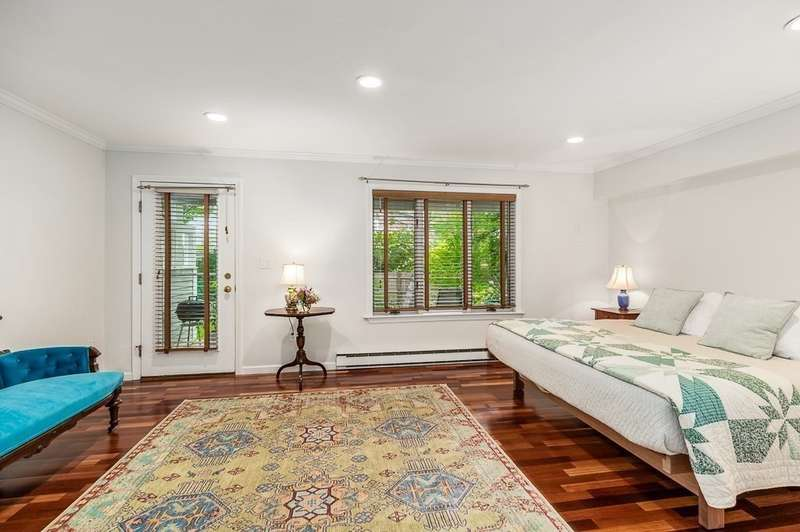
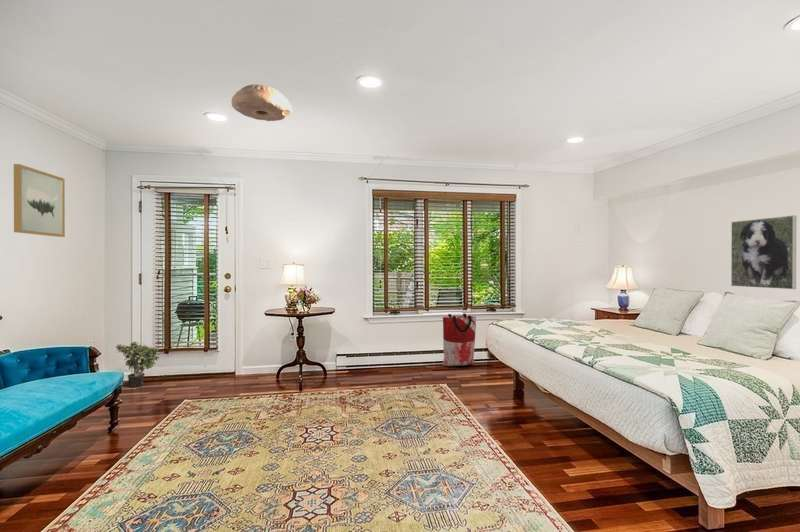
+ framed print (761, 253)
+ wall art (41, 203)
+ potted plant (136, 363)
+ ceiling light (262, 101)
+ bag (459, 340)
